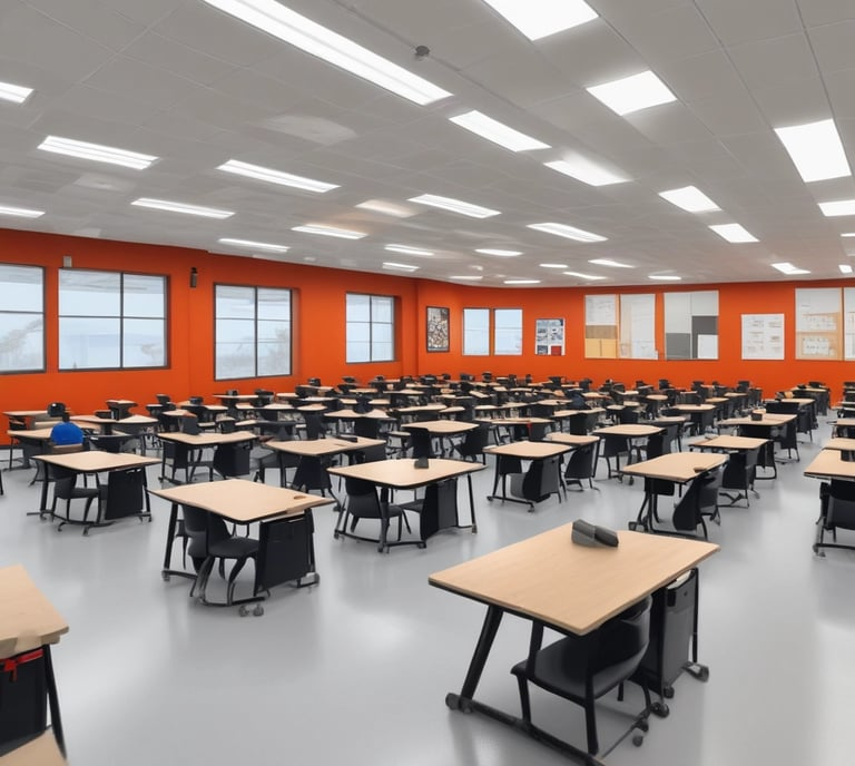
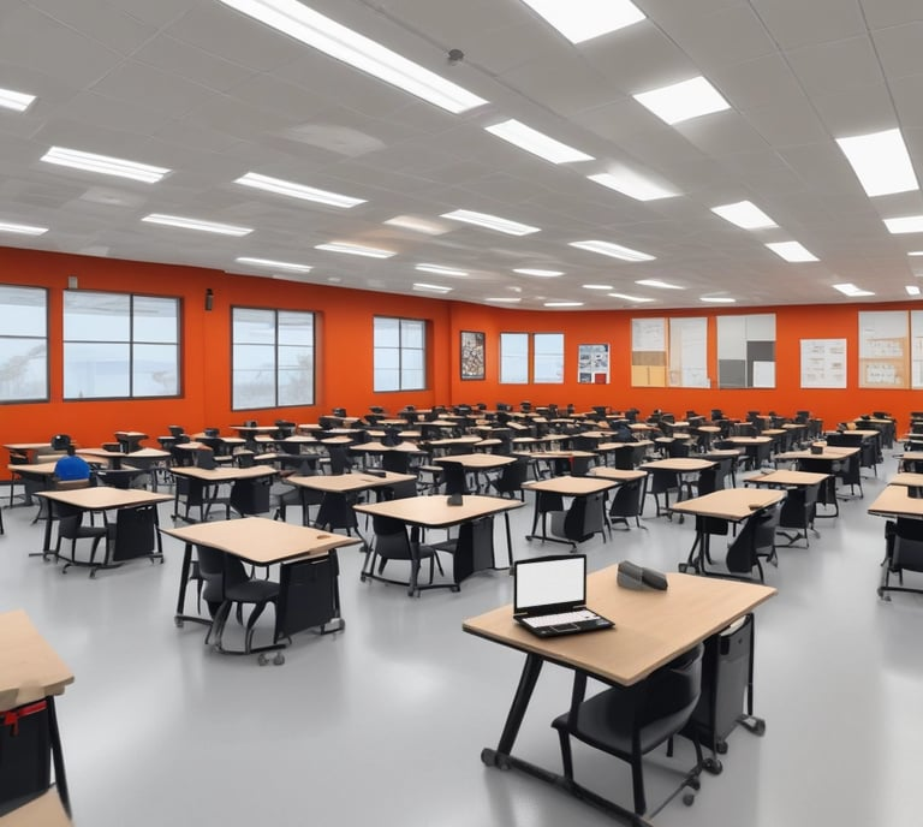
+ laptop (564, 593)
